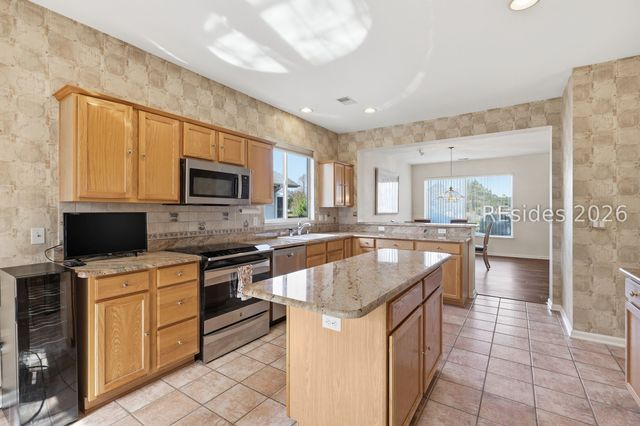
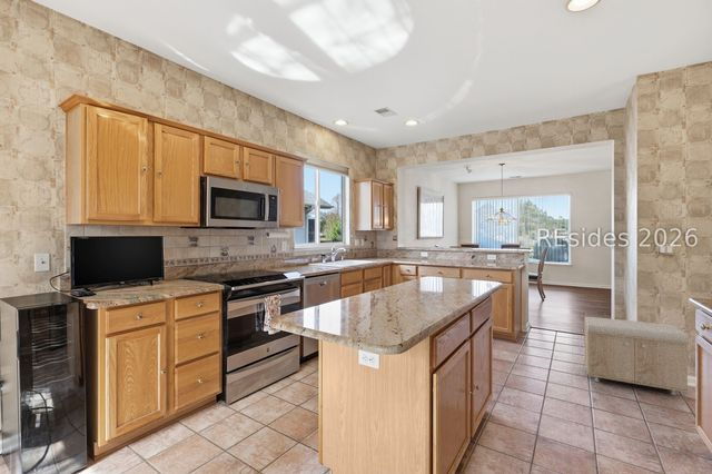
+ storage bench (630, 353)
